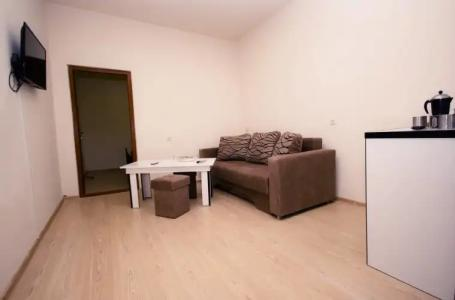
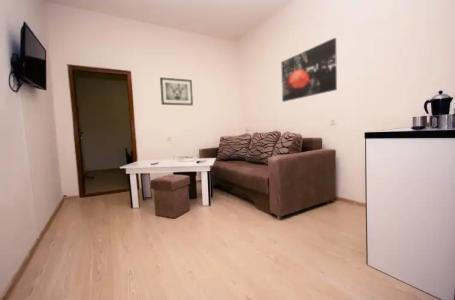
+ wall art (177, 92)
+ wall art (305, 74)
